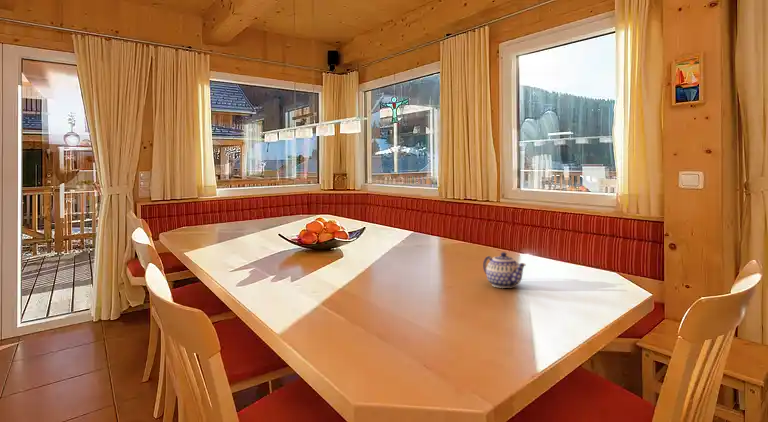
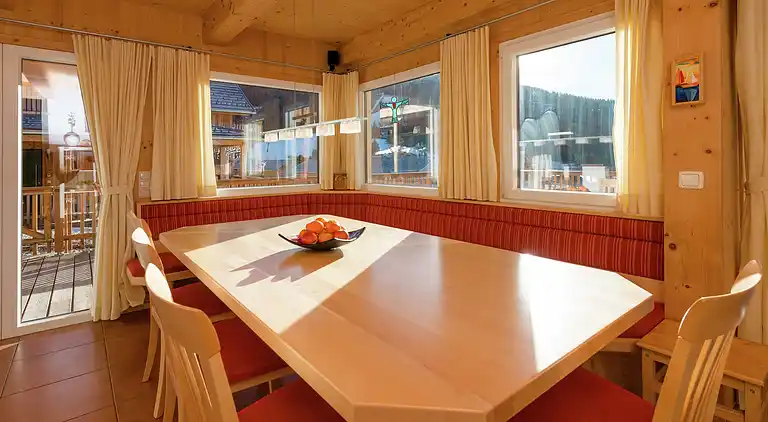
- teapot (503, 268)
